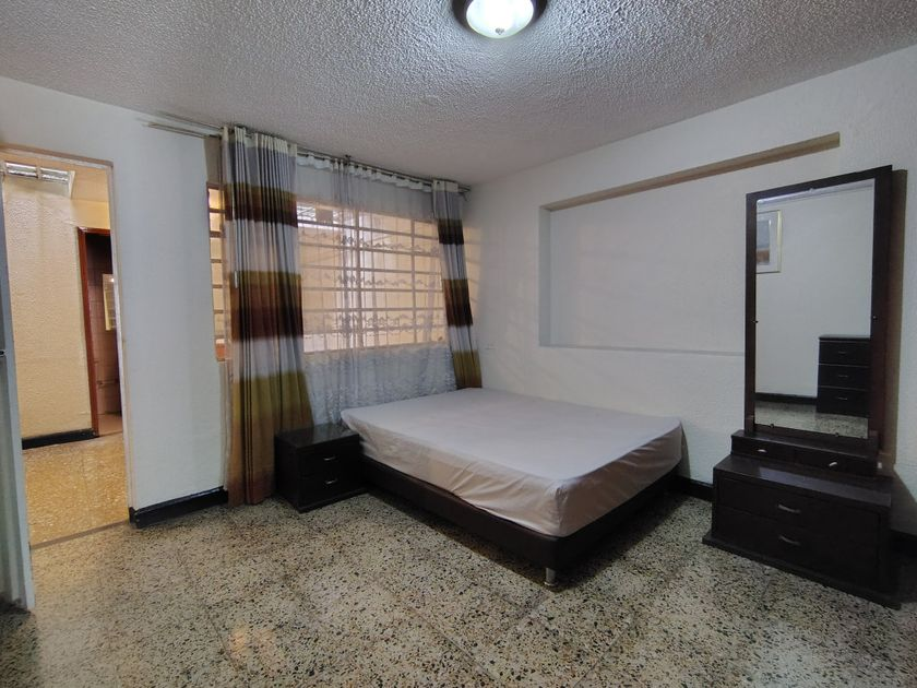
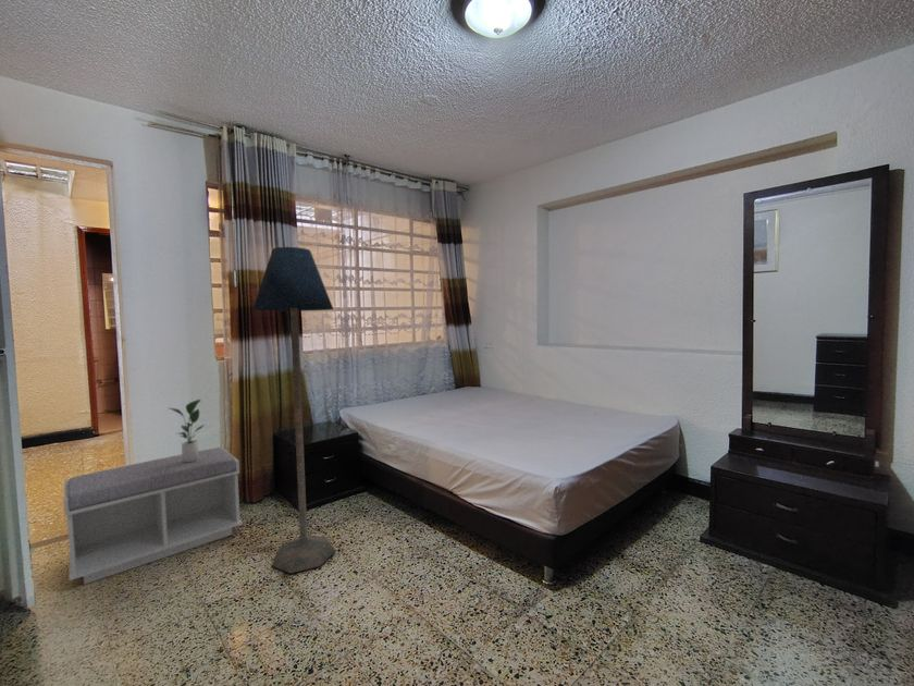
+ potted plant (188, 428)
+ bench (159, 505)
+ floor lamp (297, 405)
